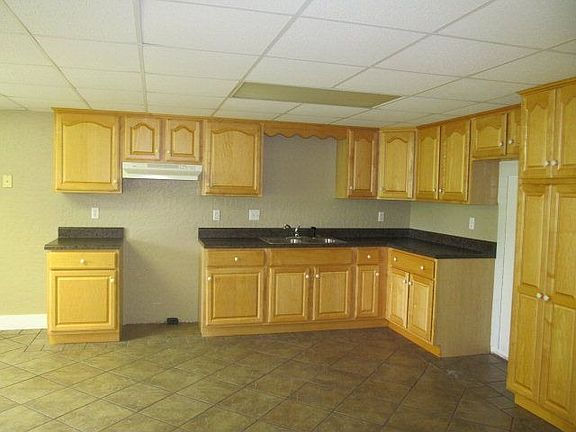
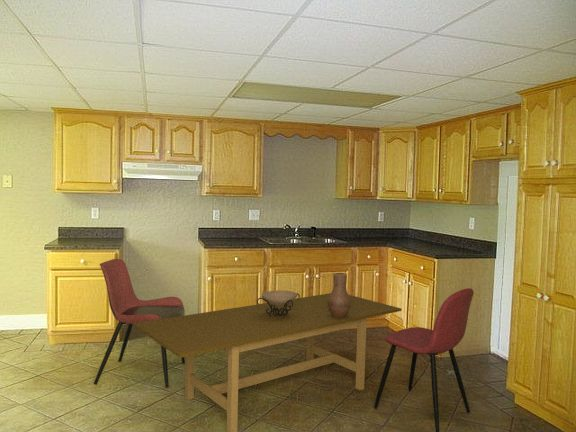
+ dining chair (424, 346)
+ dining chair (143, 318)
+ decorative bowl (278, 304)
+ dining table (278, 343)
+ vase (339, 294)
